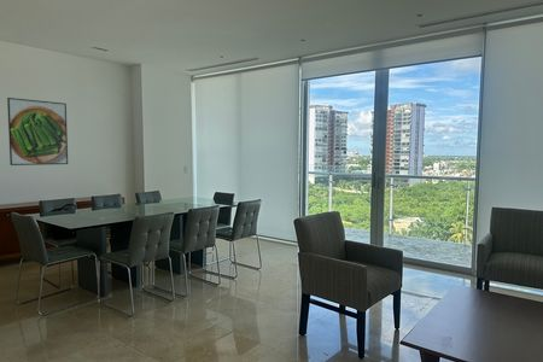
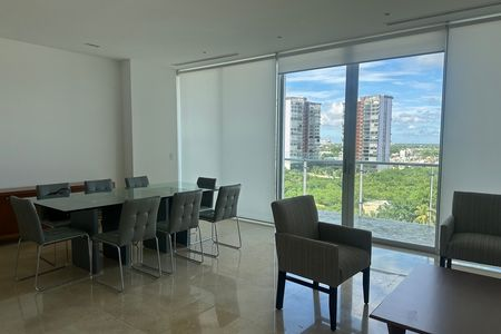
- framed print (39, 133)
